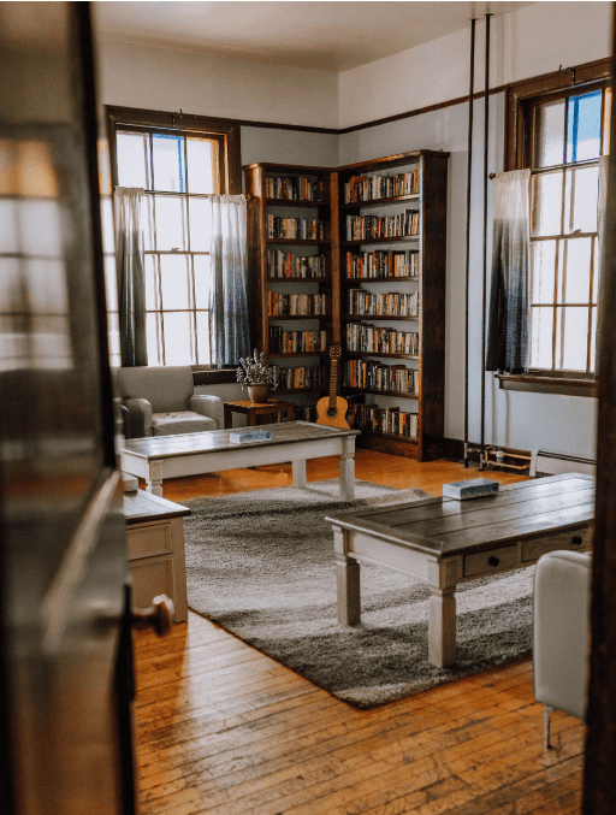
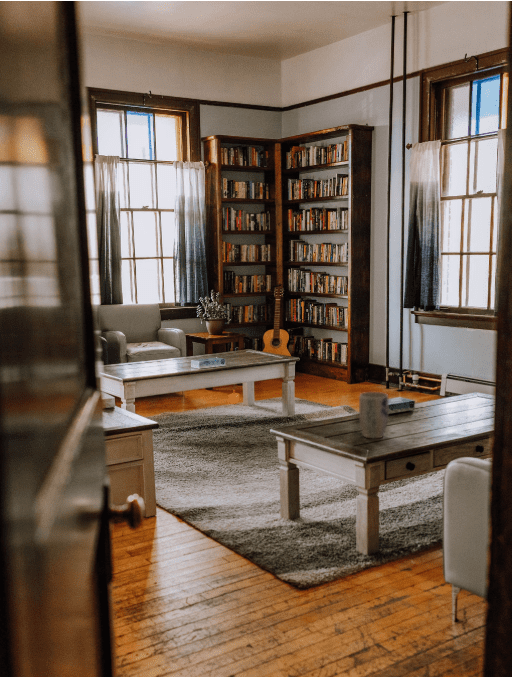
+ plant pot (373, 415)
